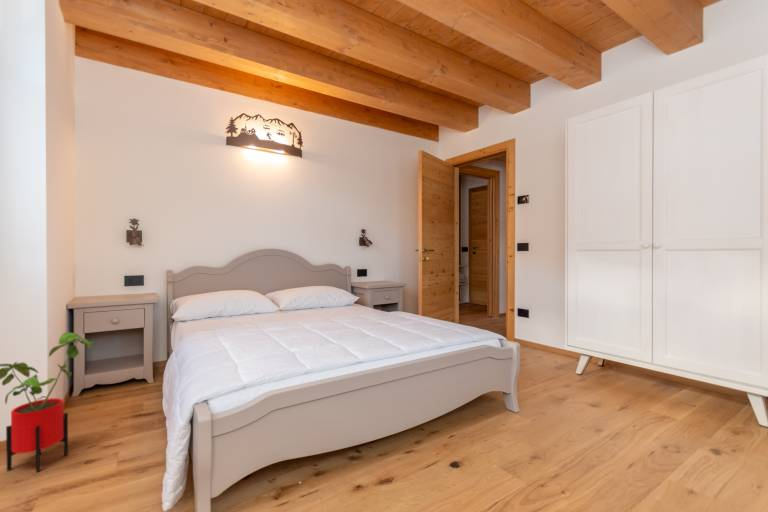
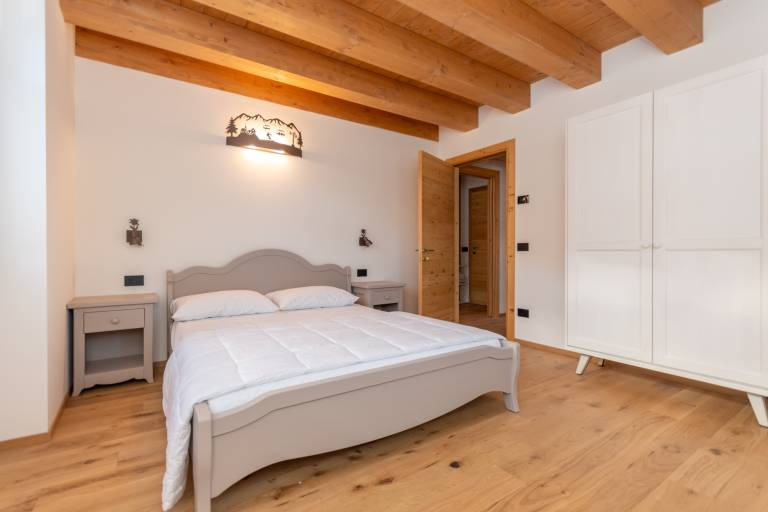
- house plant (45, 397)
